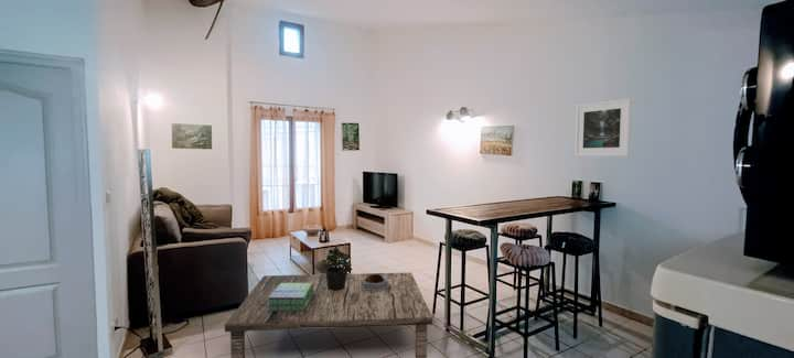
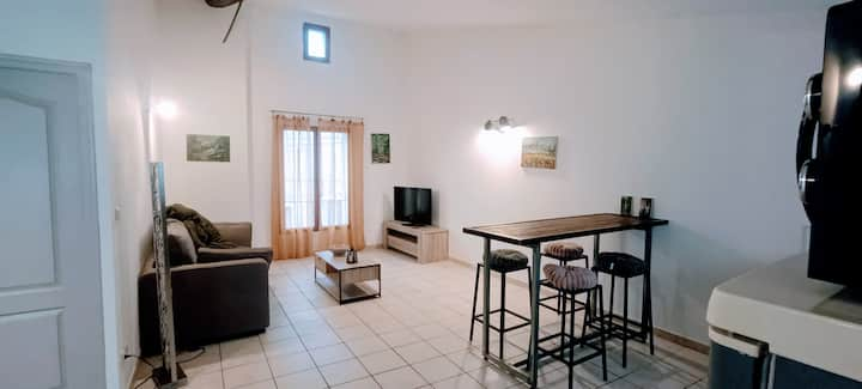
- potted plant (336, 267)
- decorative bowl (374, 279)
- coffee table (335, 312)
- stack of books (291, 295)
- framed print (601, 129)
